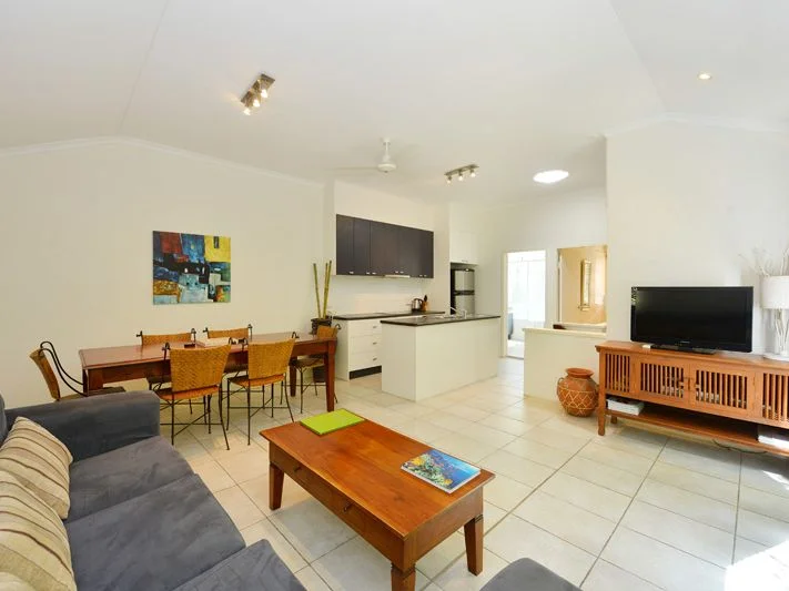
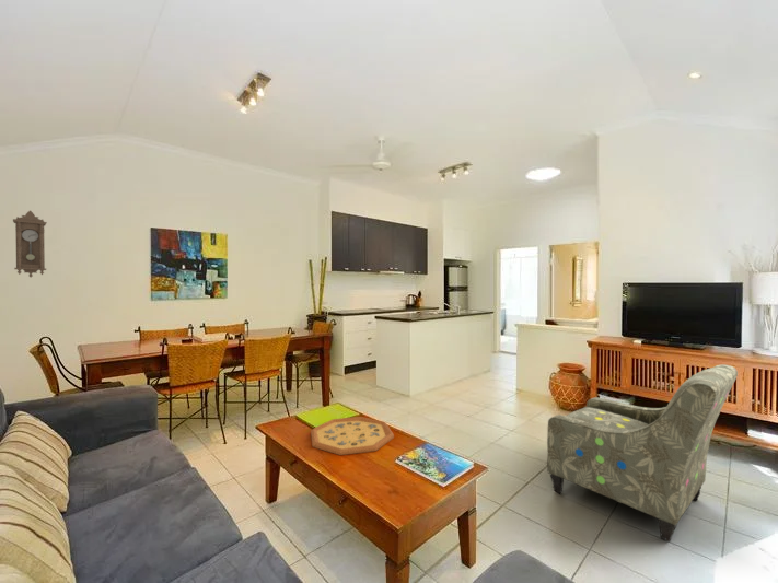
+ decorative tray (351, 432)
+ armchair (637, 431)
+ pendulum clock (30, 244)
